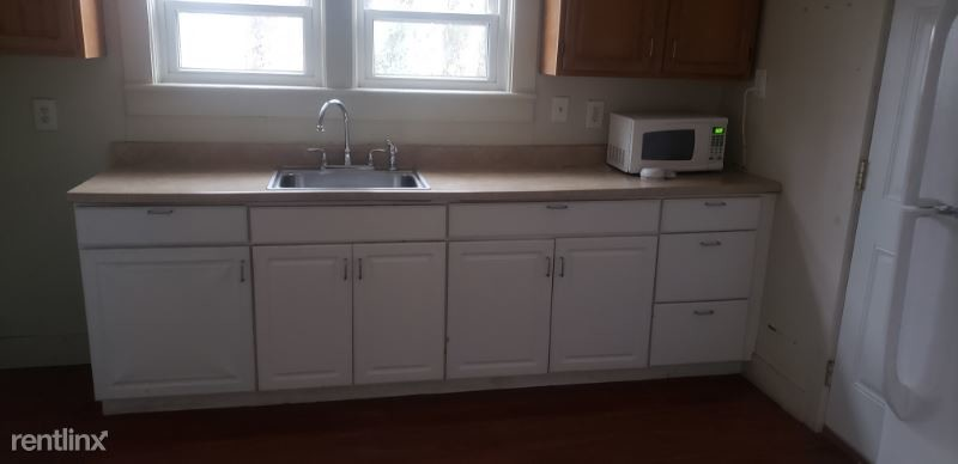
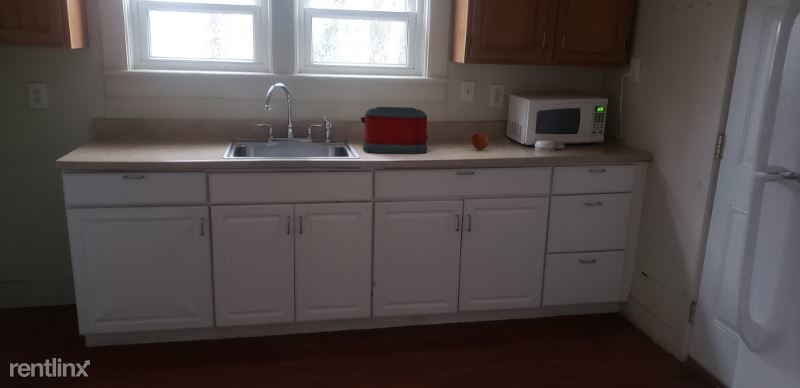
+ fruit (480, 141)
+ toaster (394, 129)
